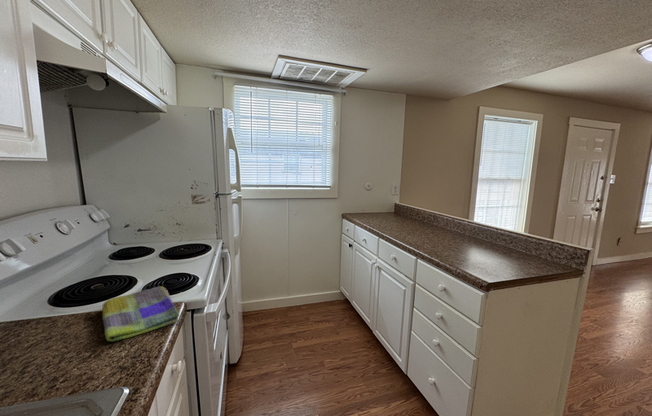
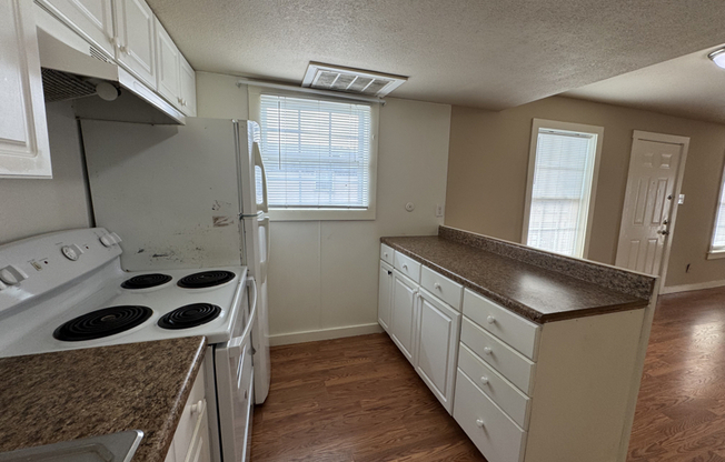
- dish towel (140, 309)
